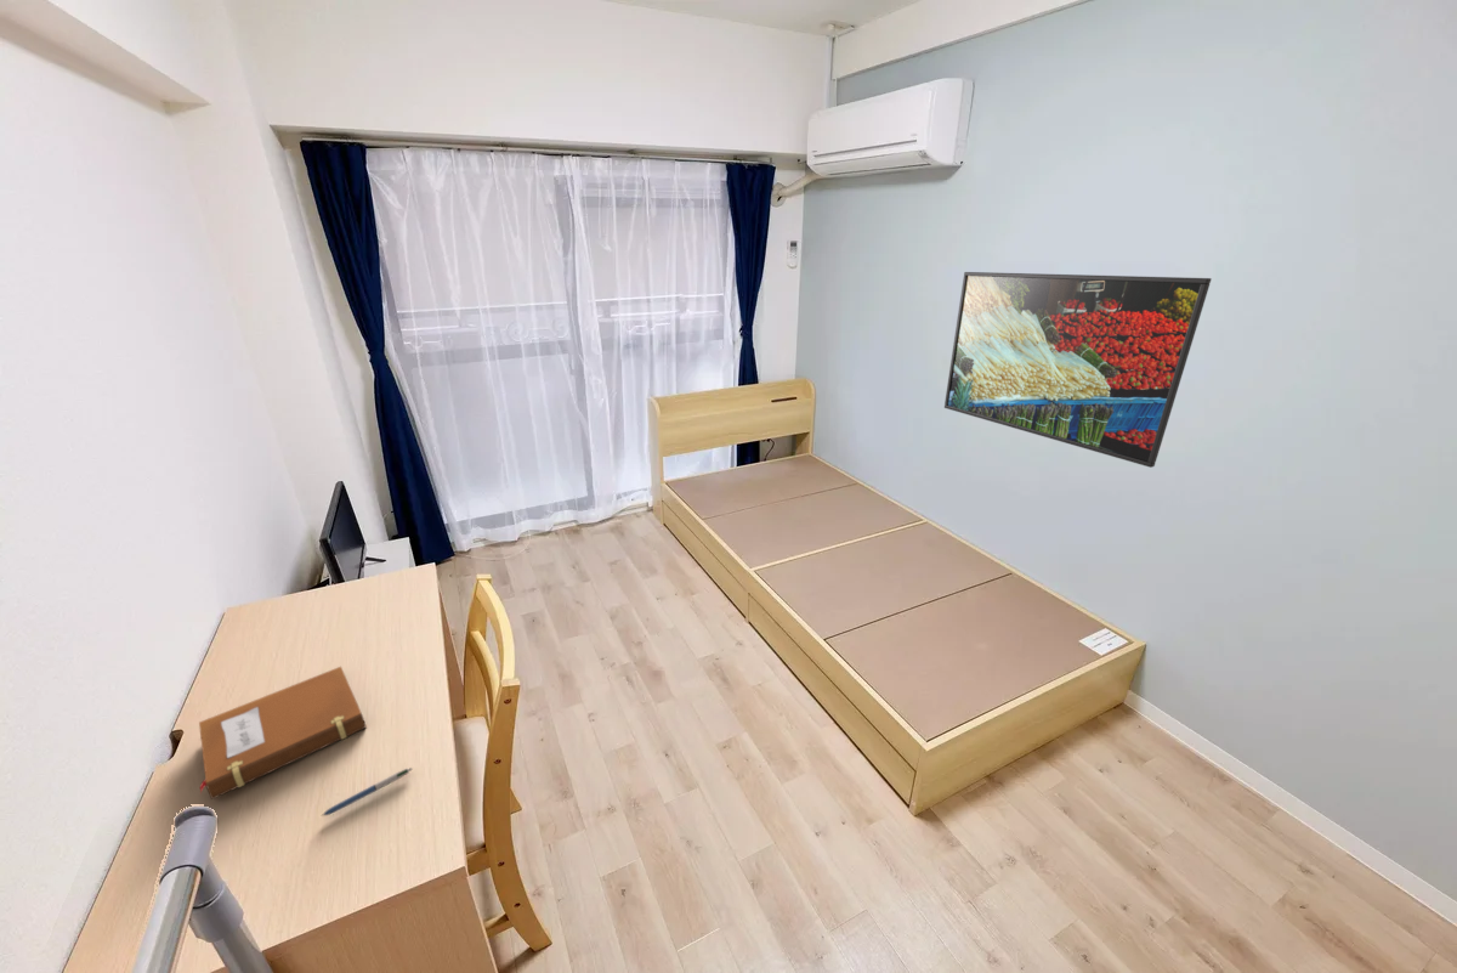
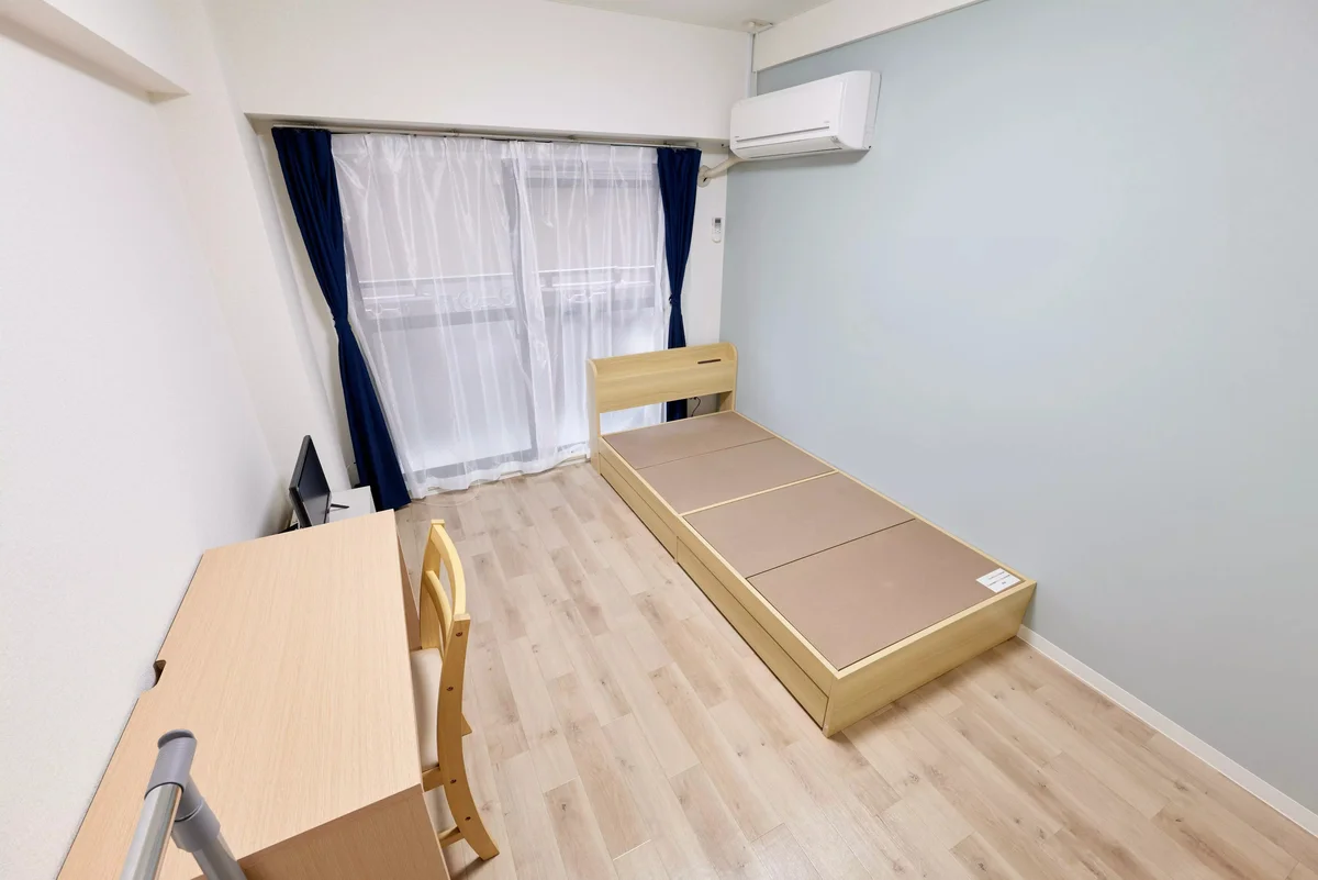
- notebook (280, 728)
- pen (368, 790)
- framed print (1048, 357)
